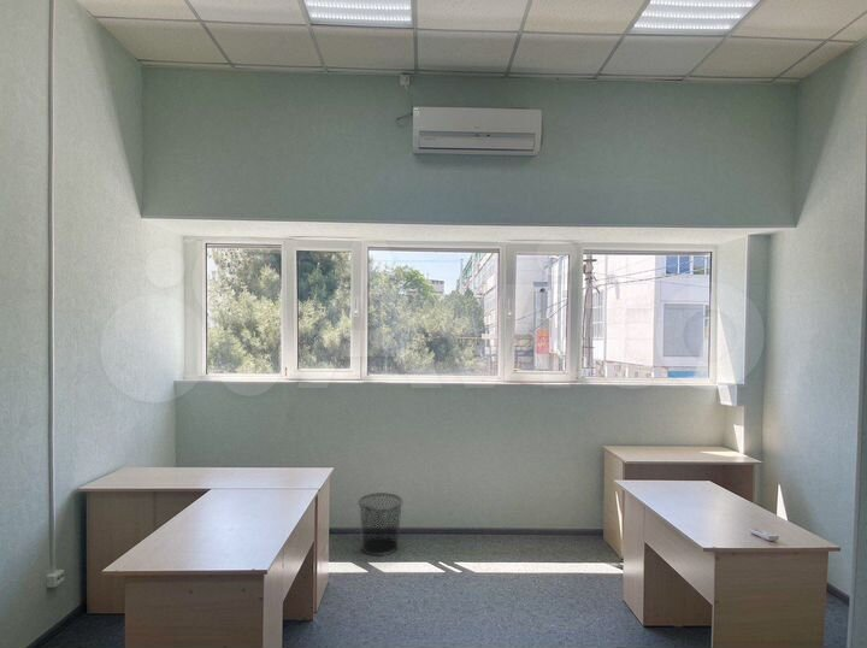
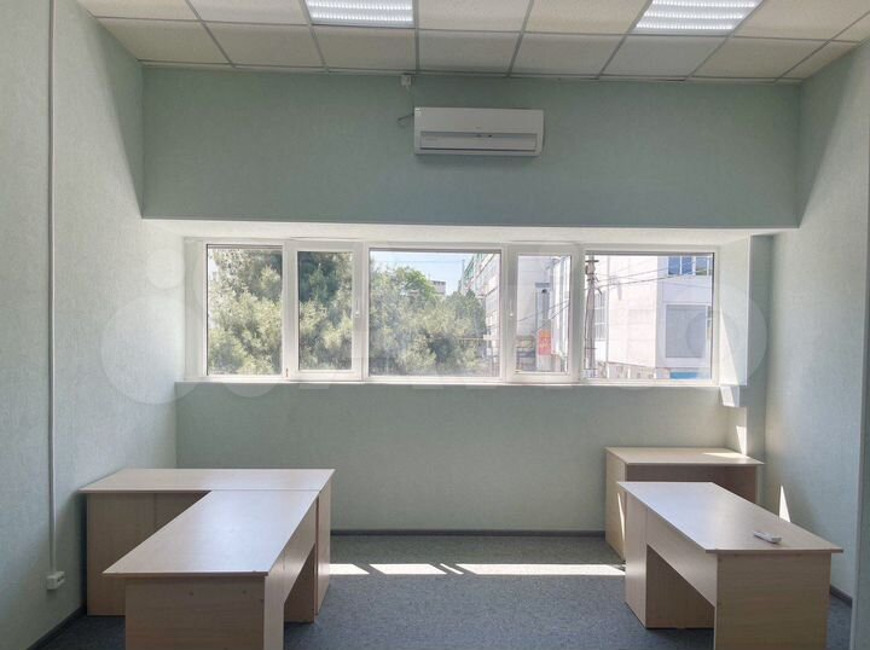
- waste bin (379, 523)
